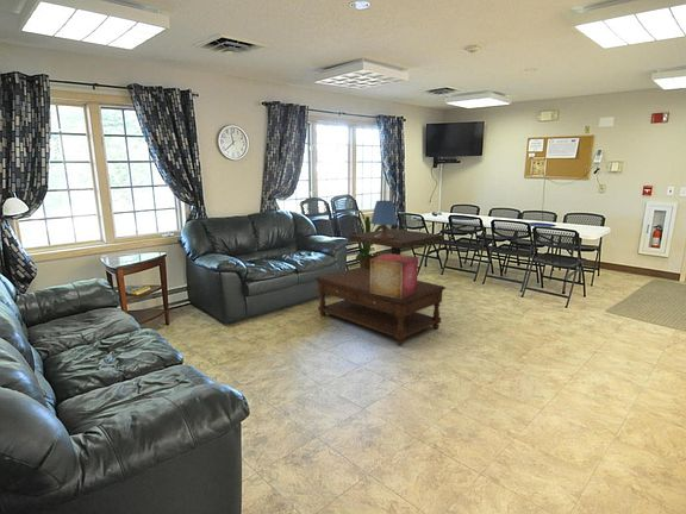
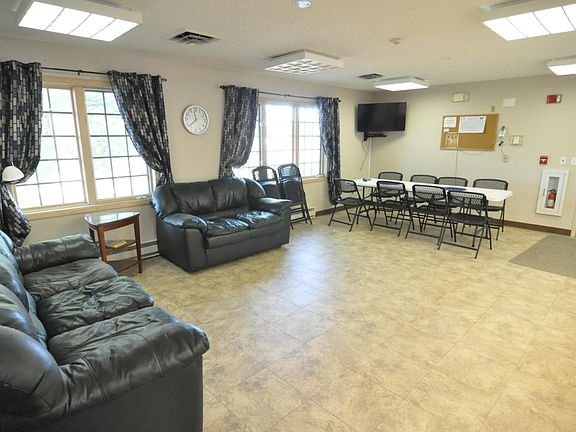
- side table (395, 253)
- house plant (368, 243)
- decorative box (393, 274)
- coffee table (376, 301)
- table lamp (383, 219)
